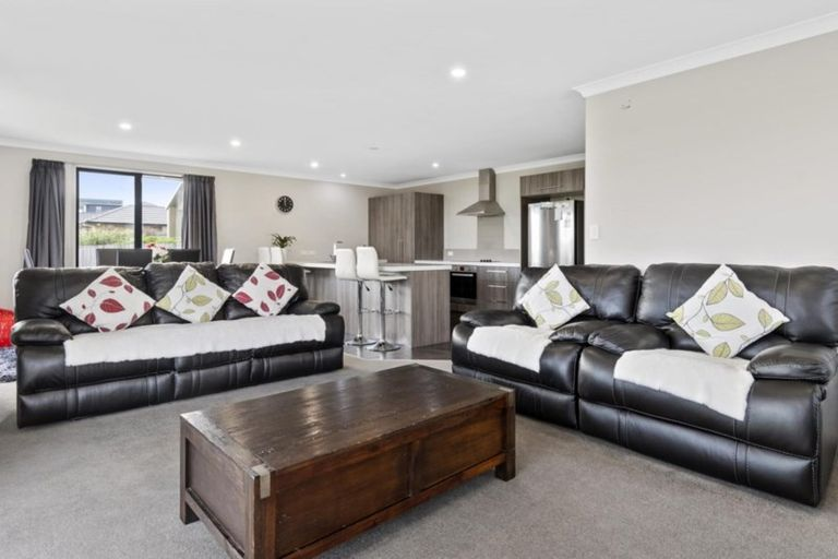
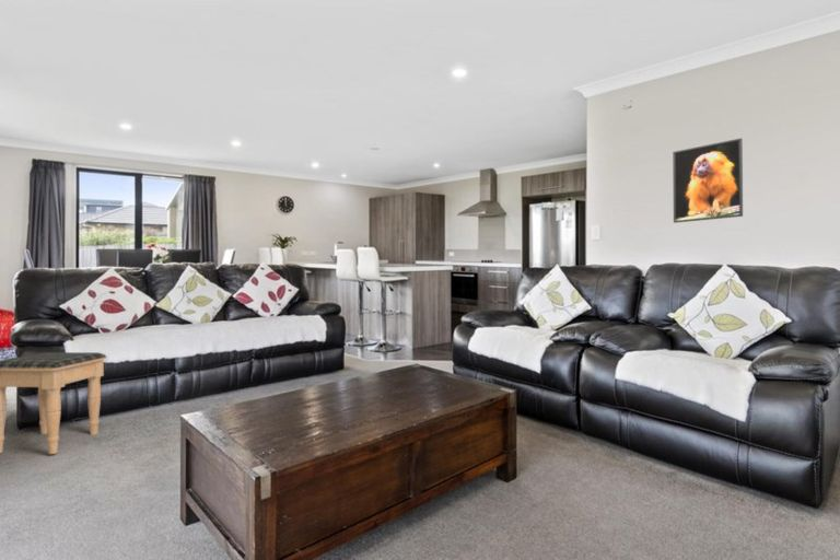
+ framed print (705, 182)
+ footstool (48, 399)
